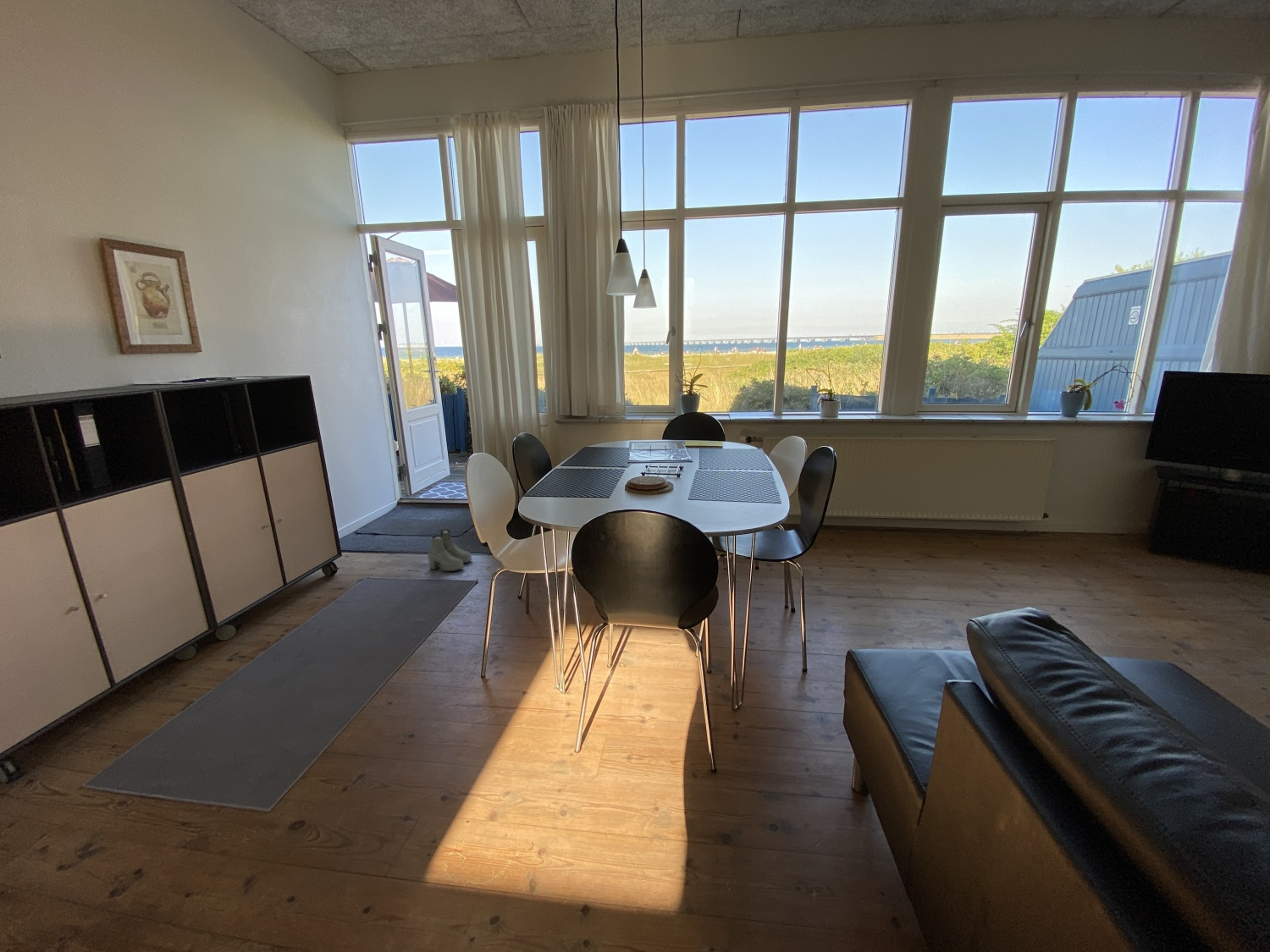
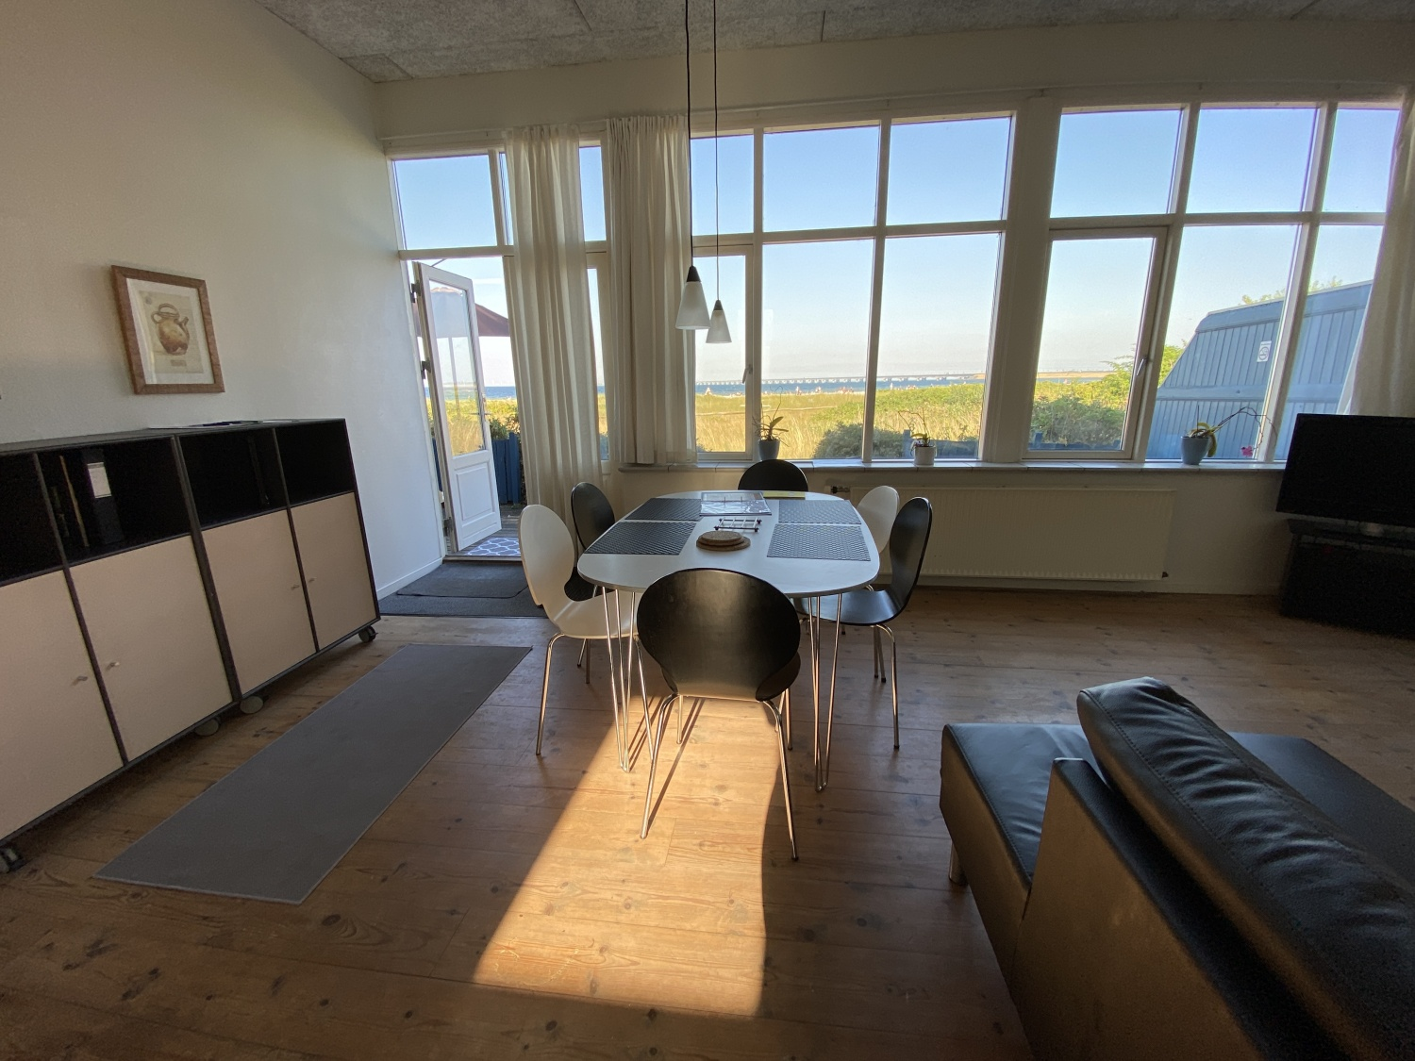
- boots (449, 548)
